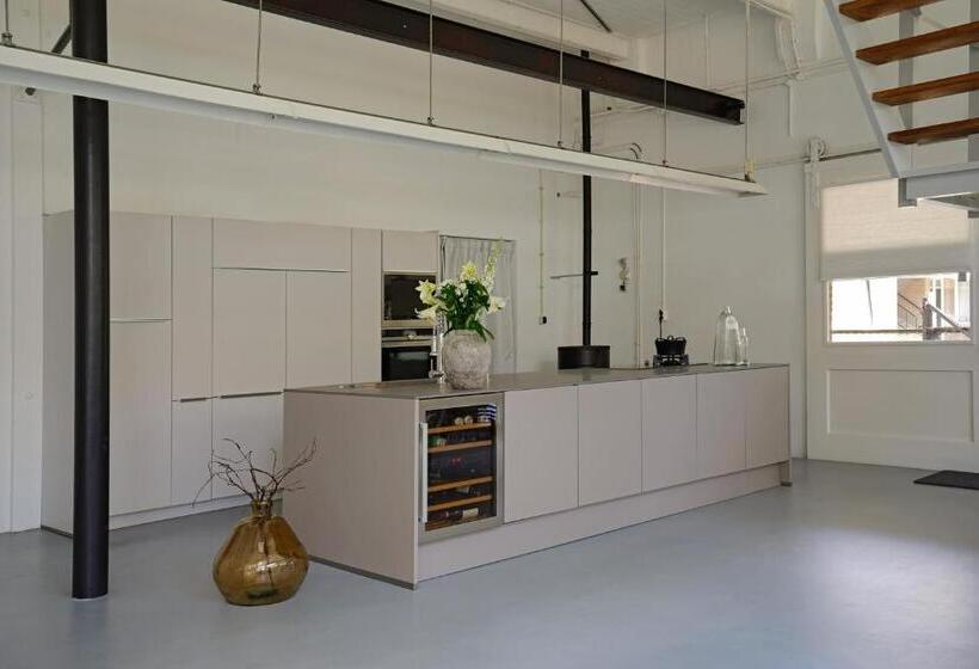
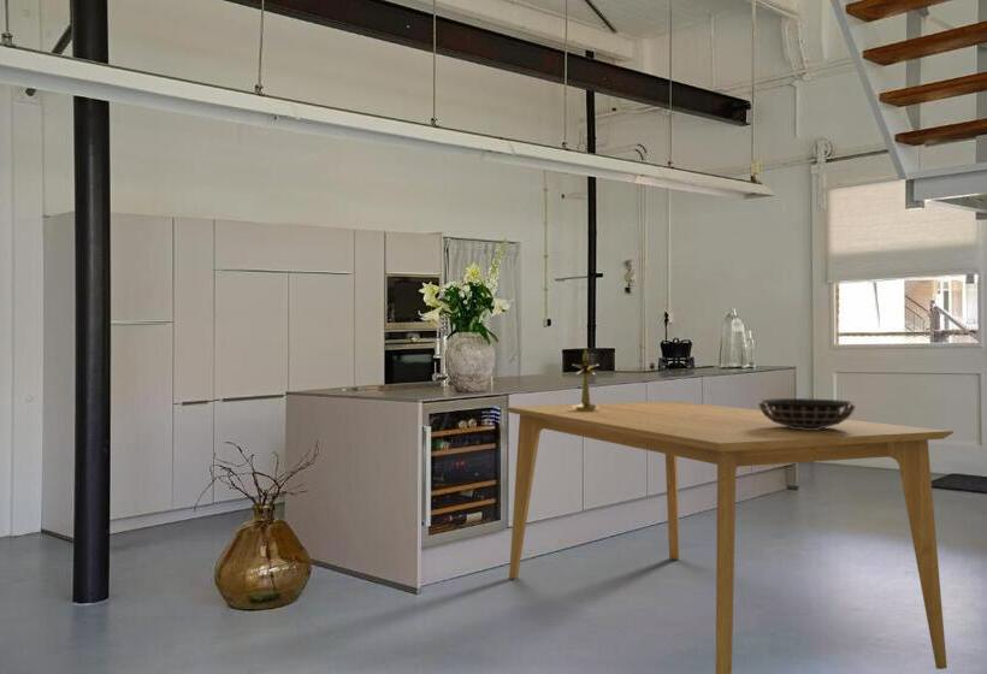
+ decorative bowl (805, 414)
+ candlestick (585, 378)
+ dining table (678, 520)
